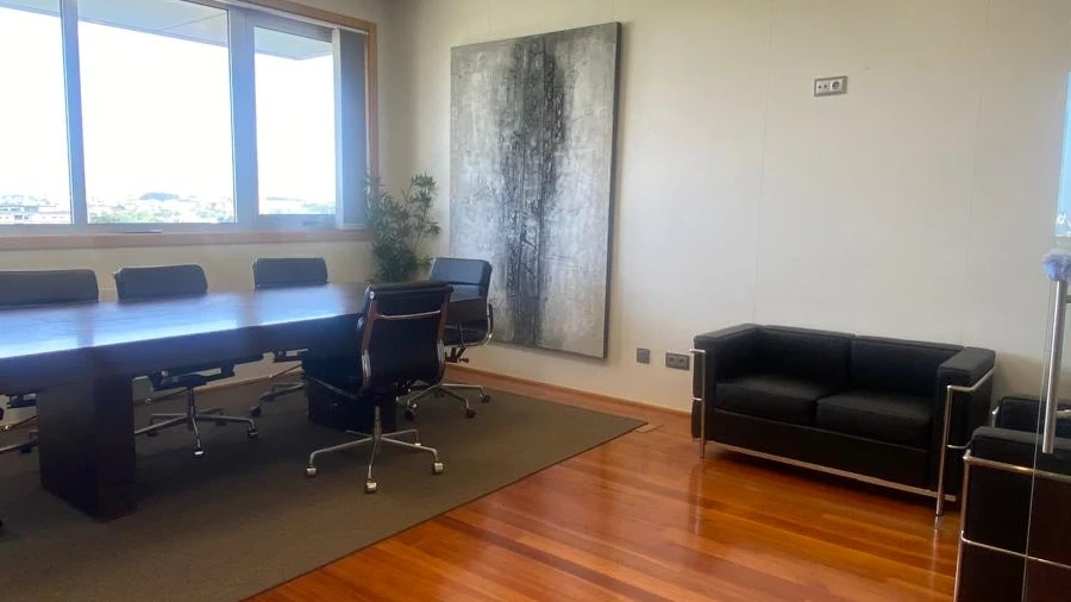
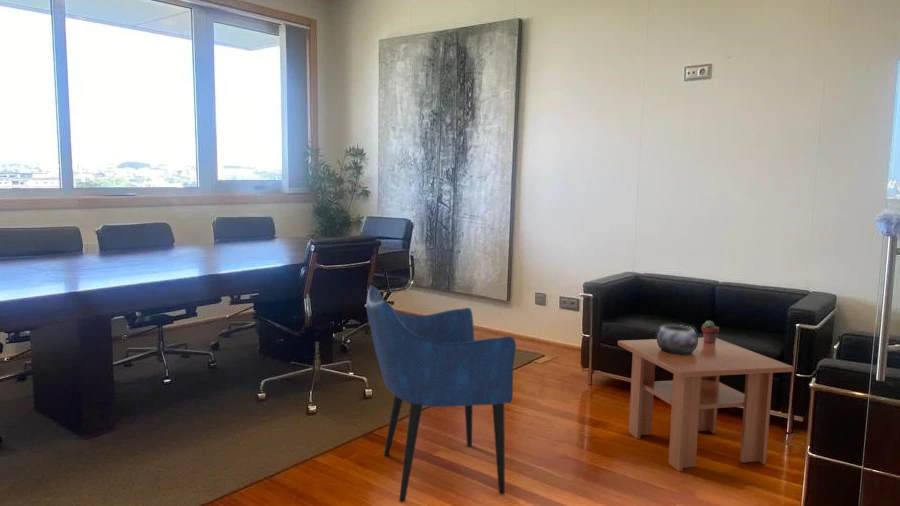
+ decorative bowl (677, 339)
+ coffee table (696, 400)
+ armchair (430, 383)
+ potted succulent (710, 330)
